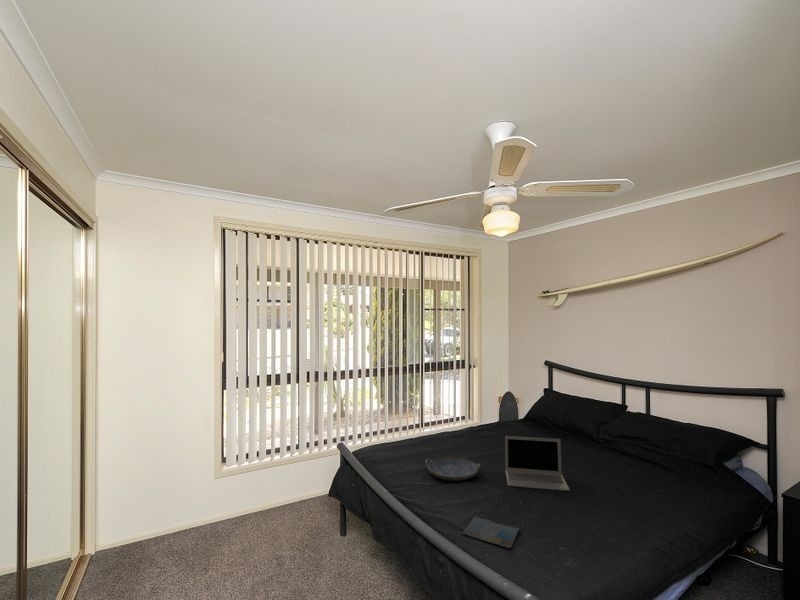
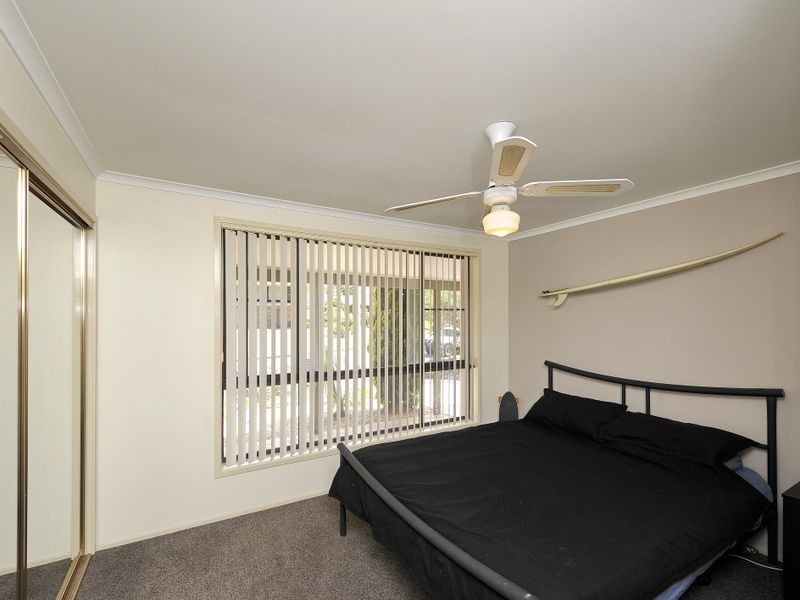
- serving tray (452, 467)
- laptop (535, 461)
- book (491, 530)
